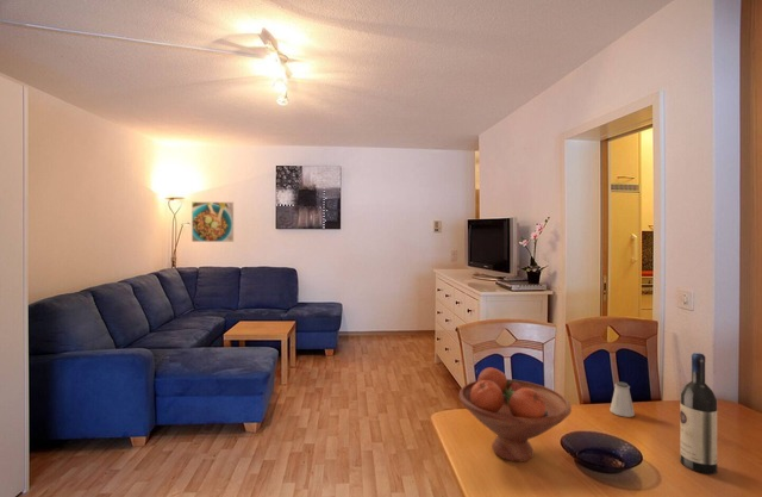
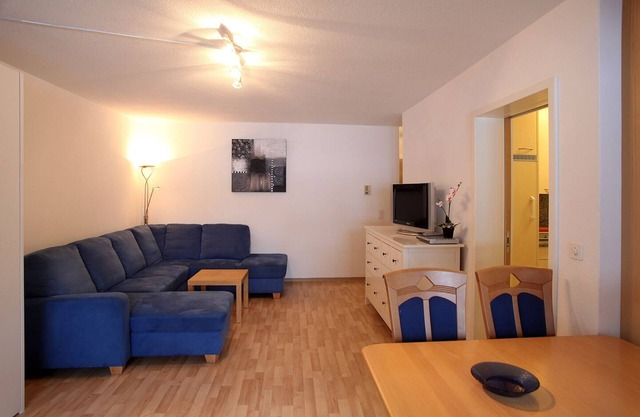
- fruit bowl (512, 414)
- wine bottle (698, 409)
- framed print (212, 222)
- saltshaker (622, 397)
